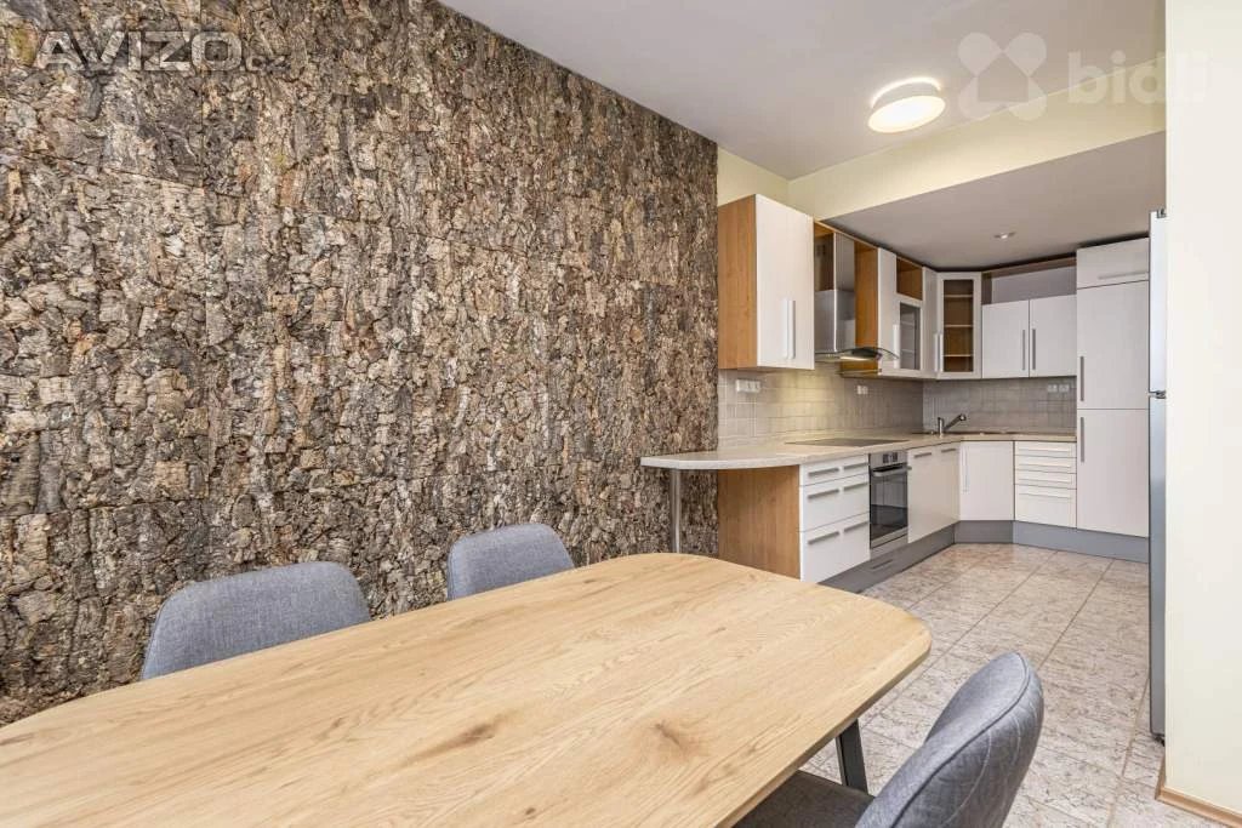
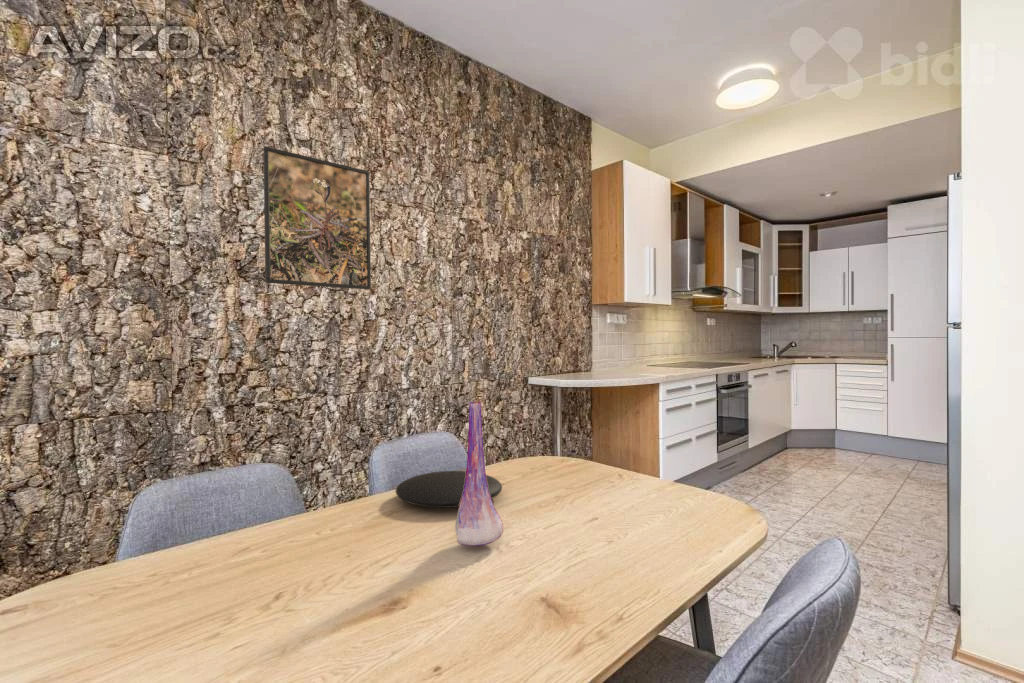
+ plate (449, 487)
+ vase (482, 472)
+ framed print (320, 223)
